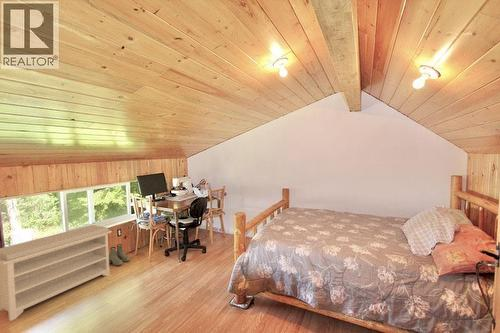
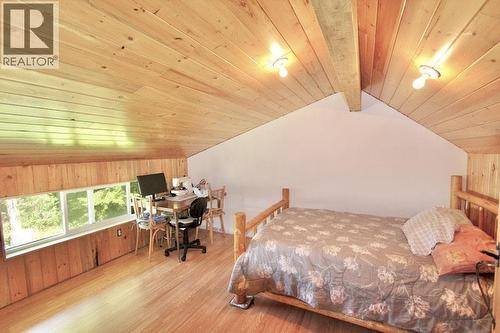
- bench (58, 264)
- boots (118, 254)
